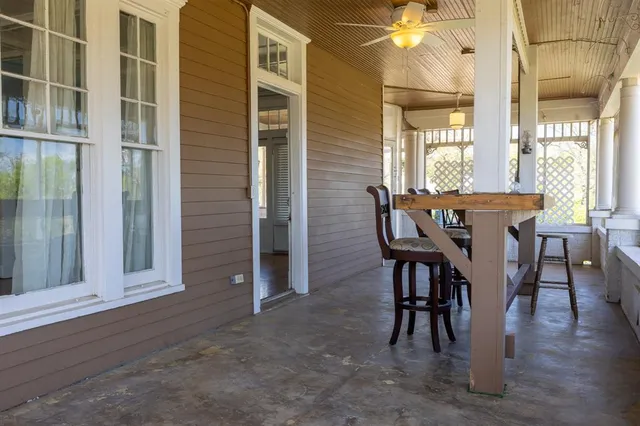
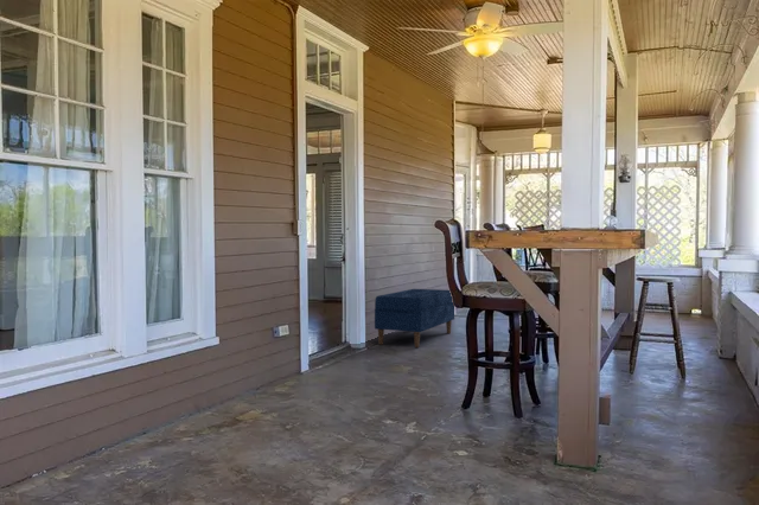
+ bench (416, 315)
